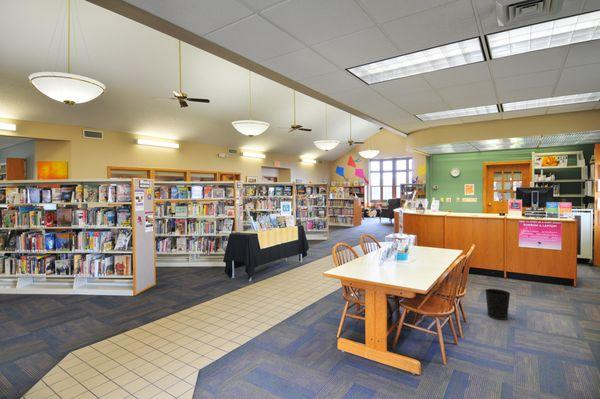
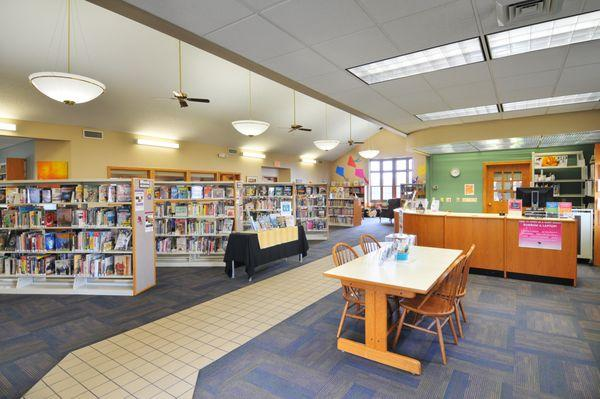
- wastebasket (497, 304)
